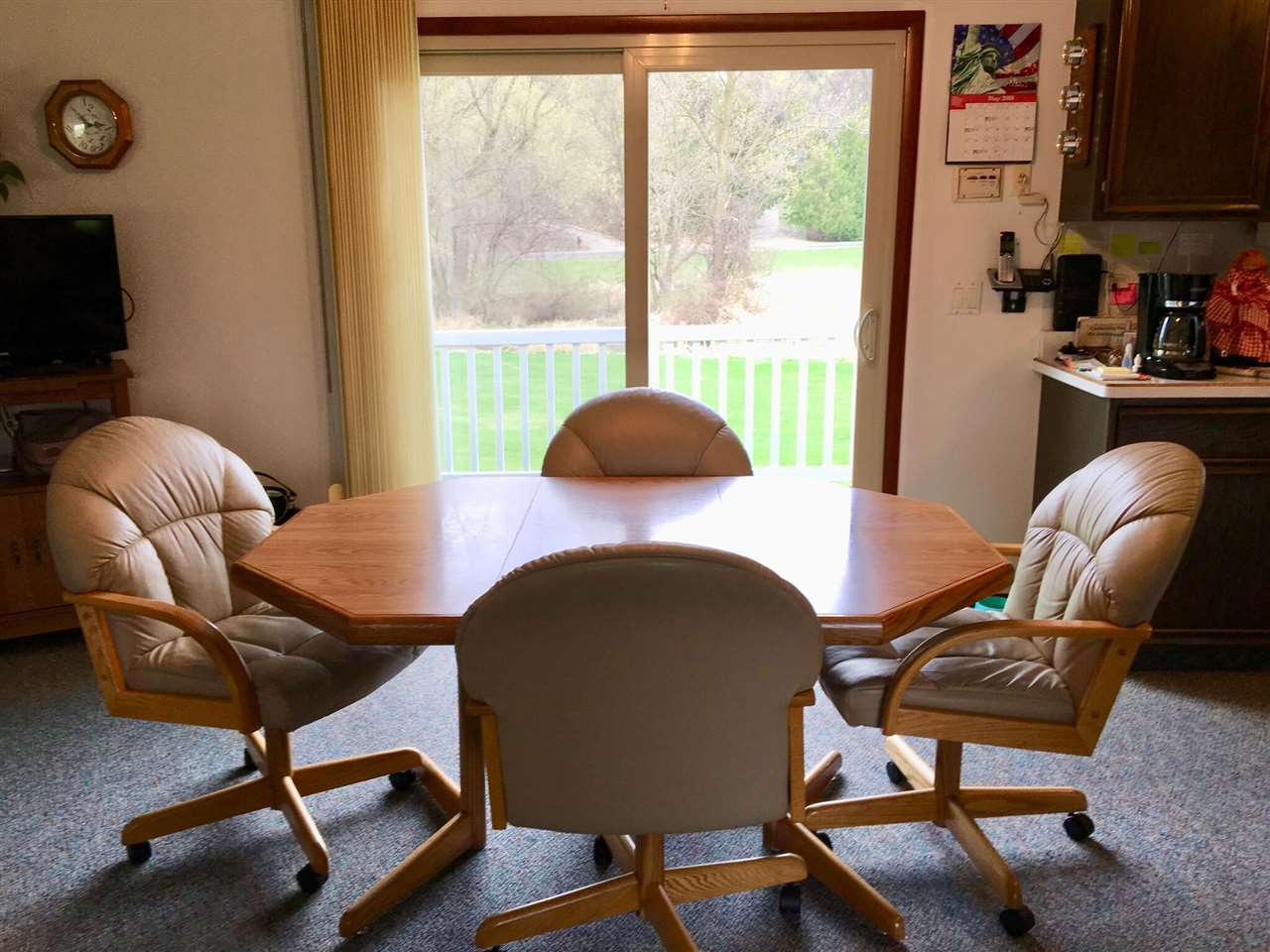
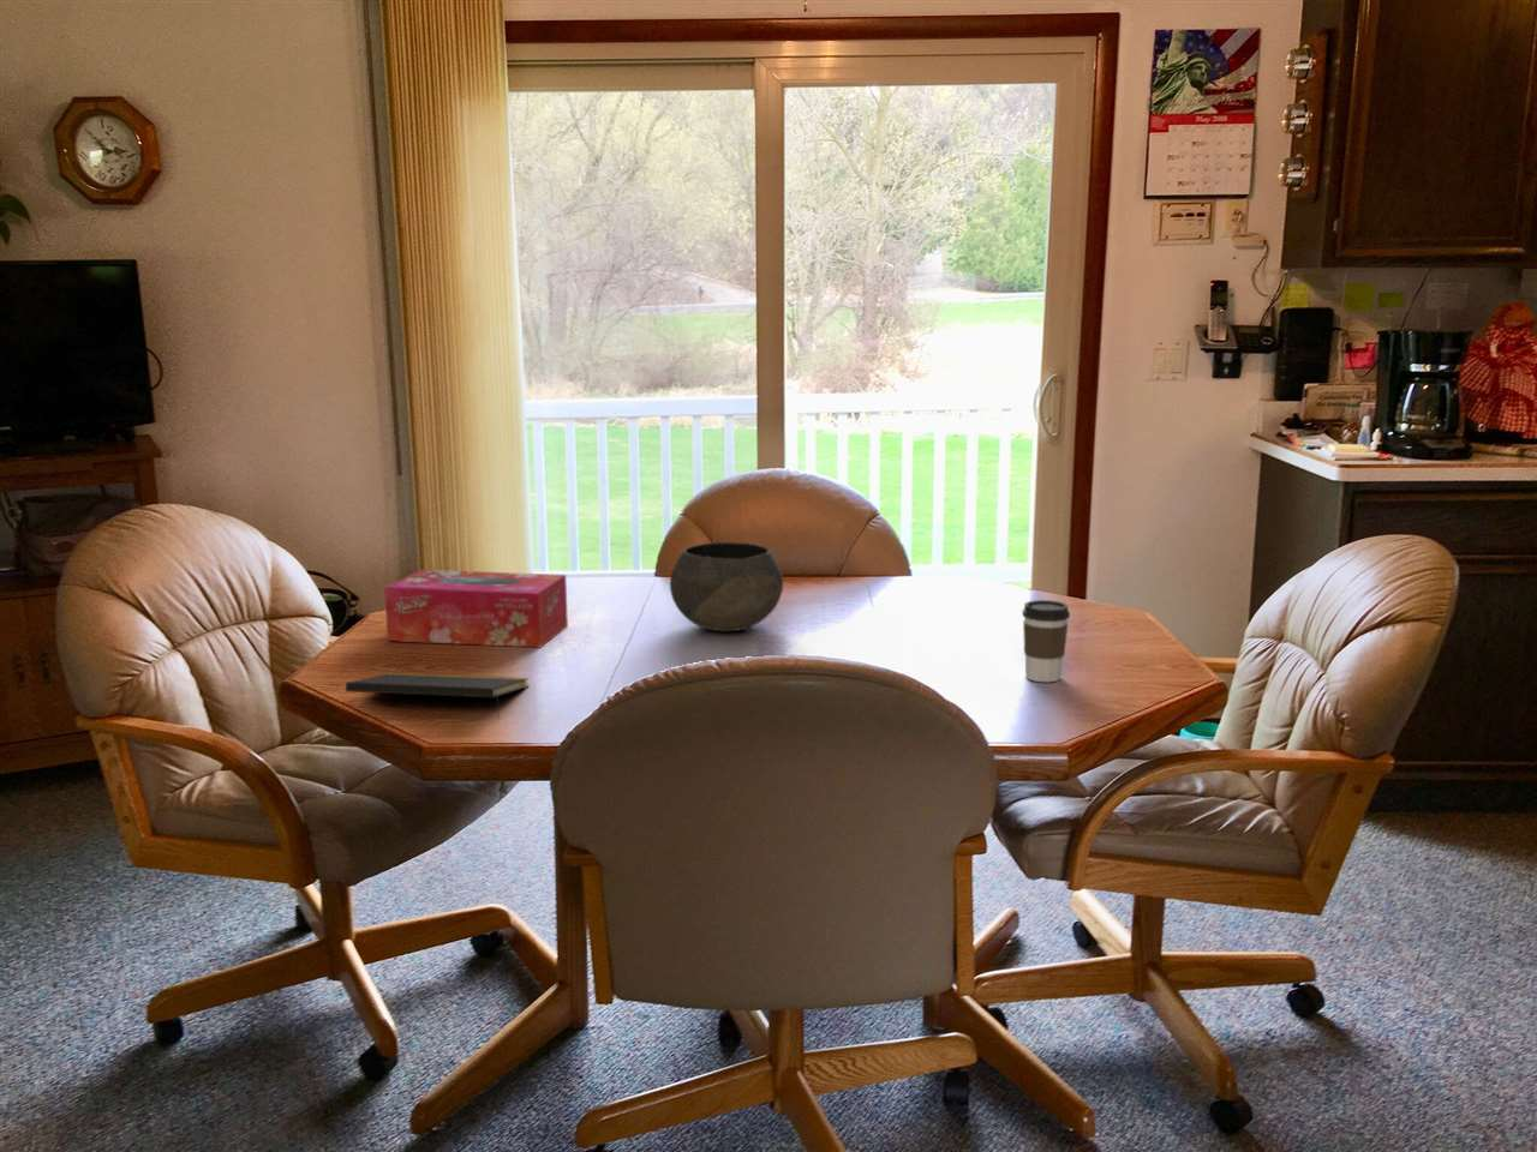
+ tissue box (478, 607)
+ notepad (439, 684)
+ bowl (726, 588)
+ coffee cup (1043, 641)
